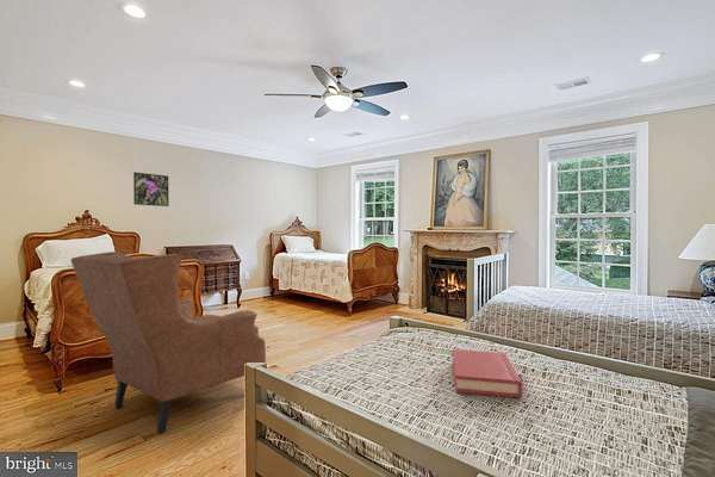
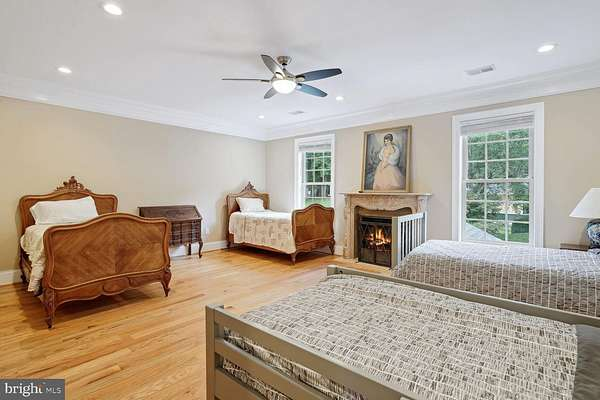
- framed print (151, 190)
- hardback book (483, 370)
- chair (175, 327)
